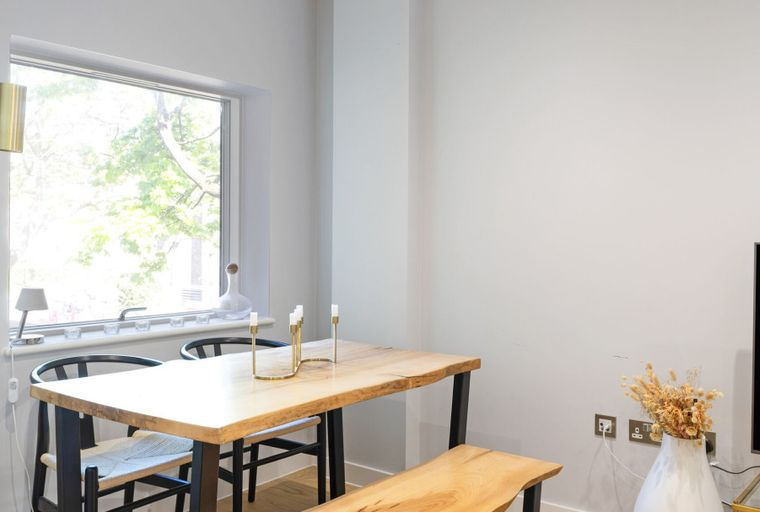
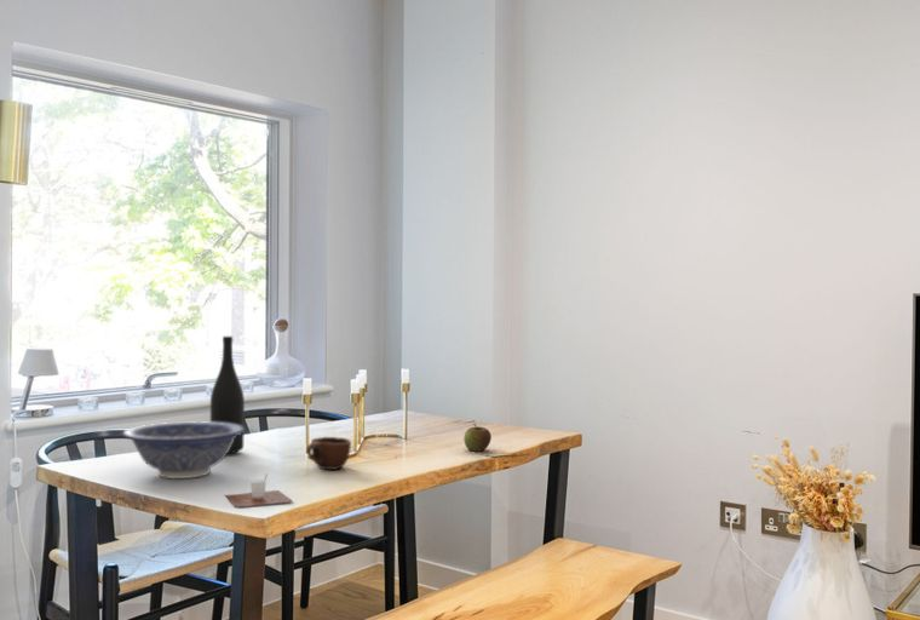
+ decorative bowl (184, 452)
+ mug (329, 453)
+ wine bottle (226, 394)
+ cup (258, 486)
+ apple (477, 436)
